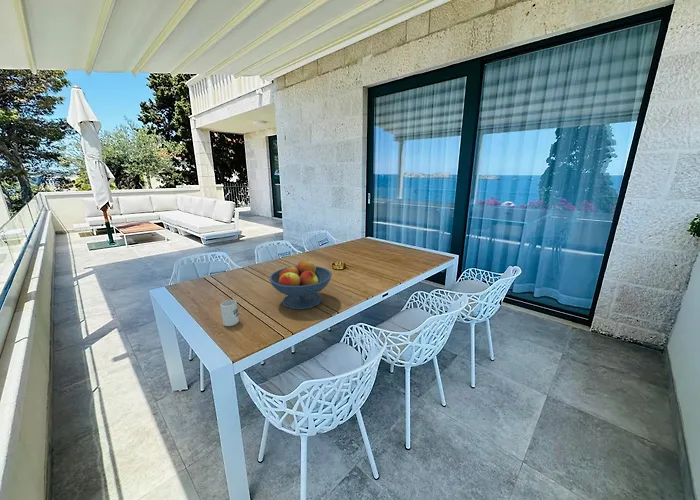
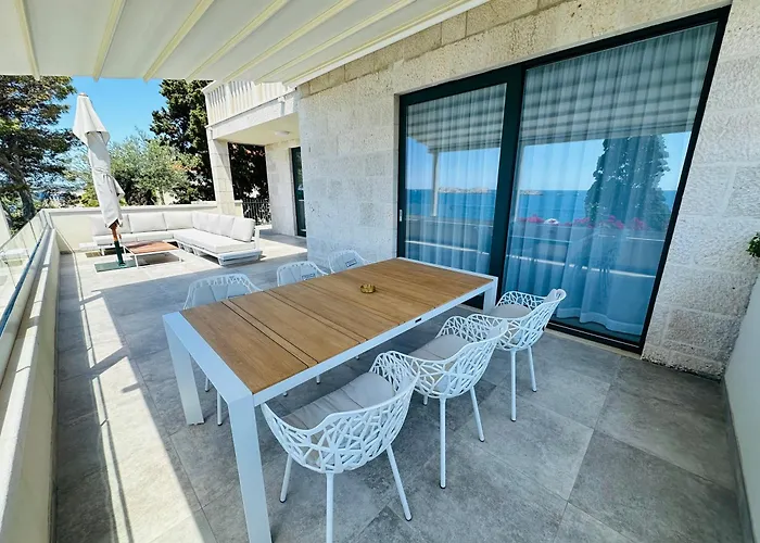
- cup (230, 312)
- fruit bowl (301, 283)
